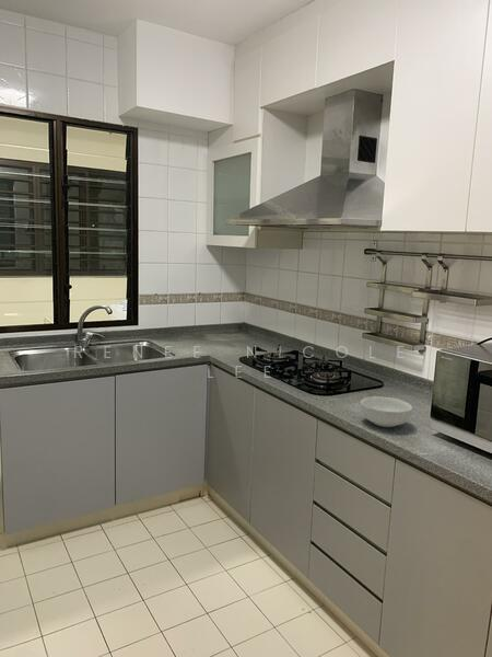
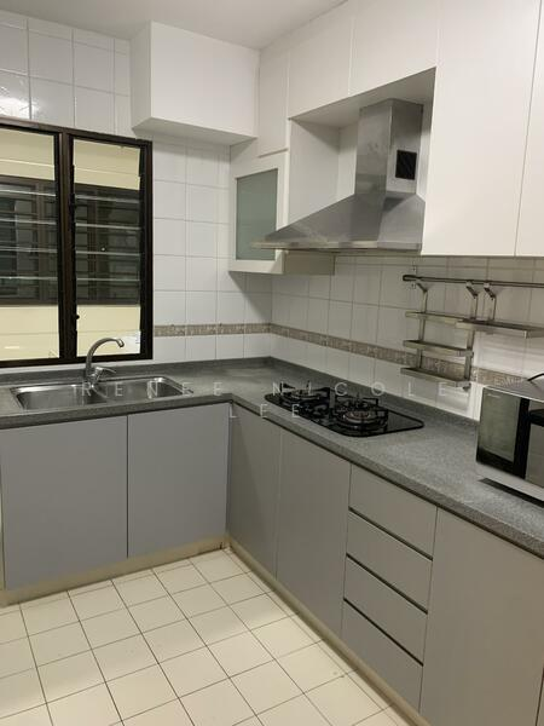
- cereal bowl (385, 413)
